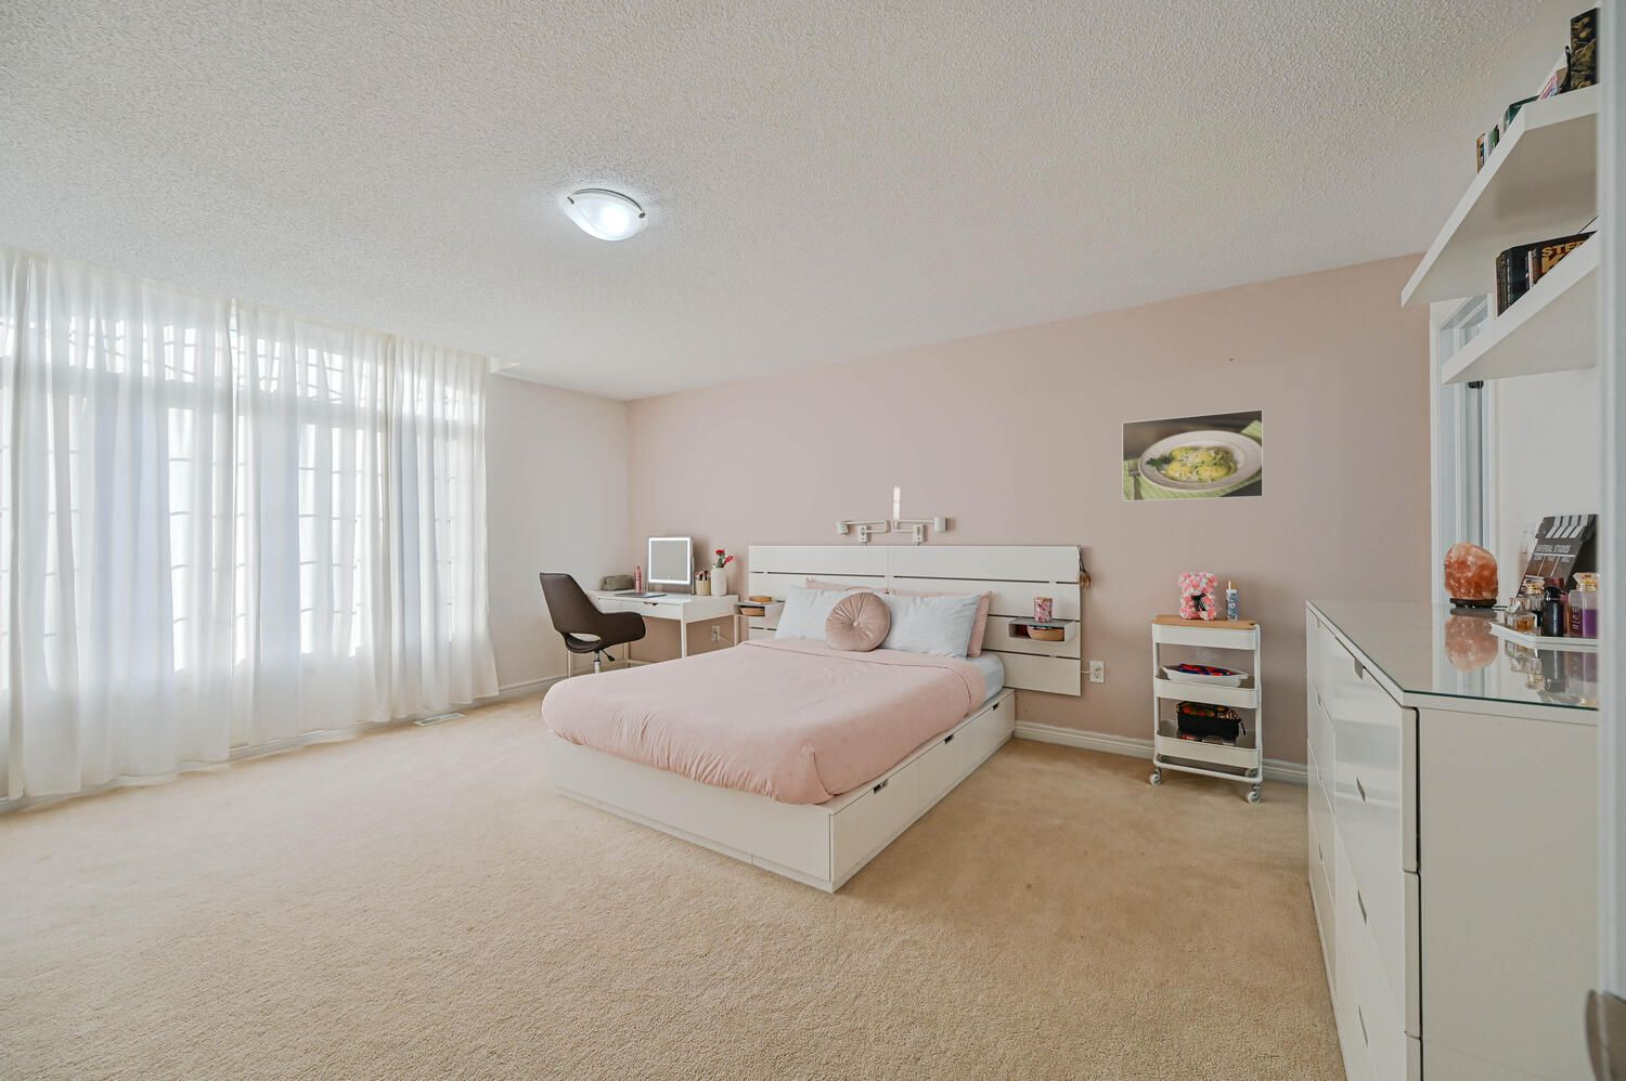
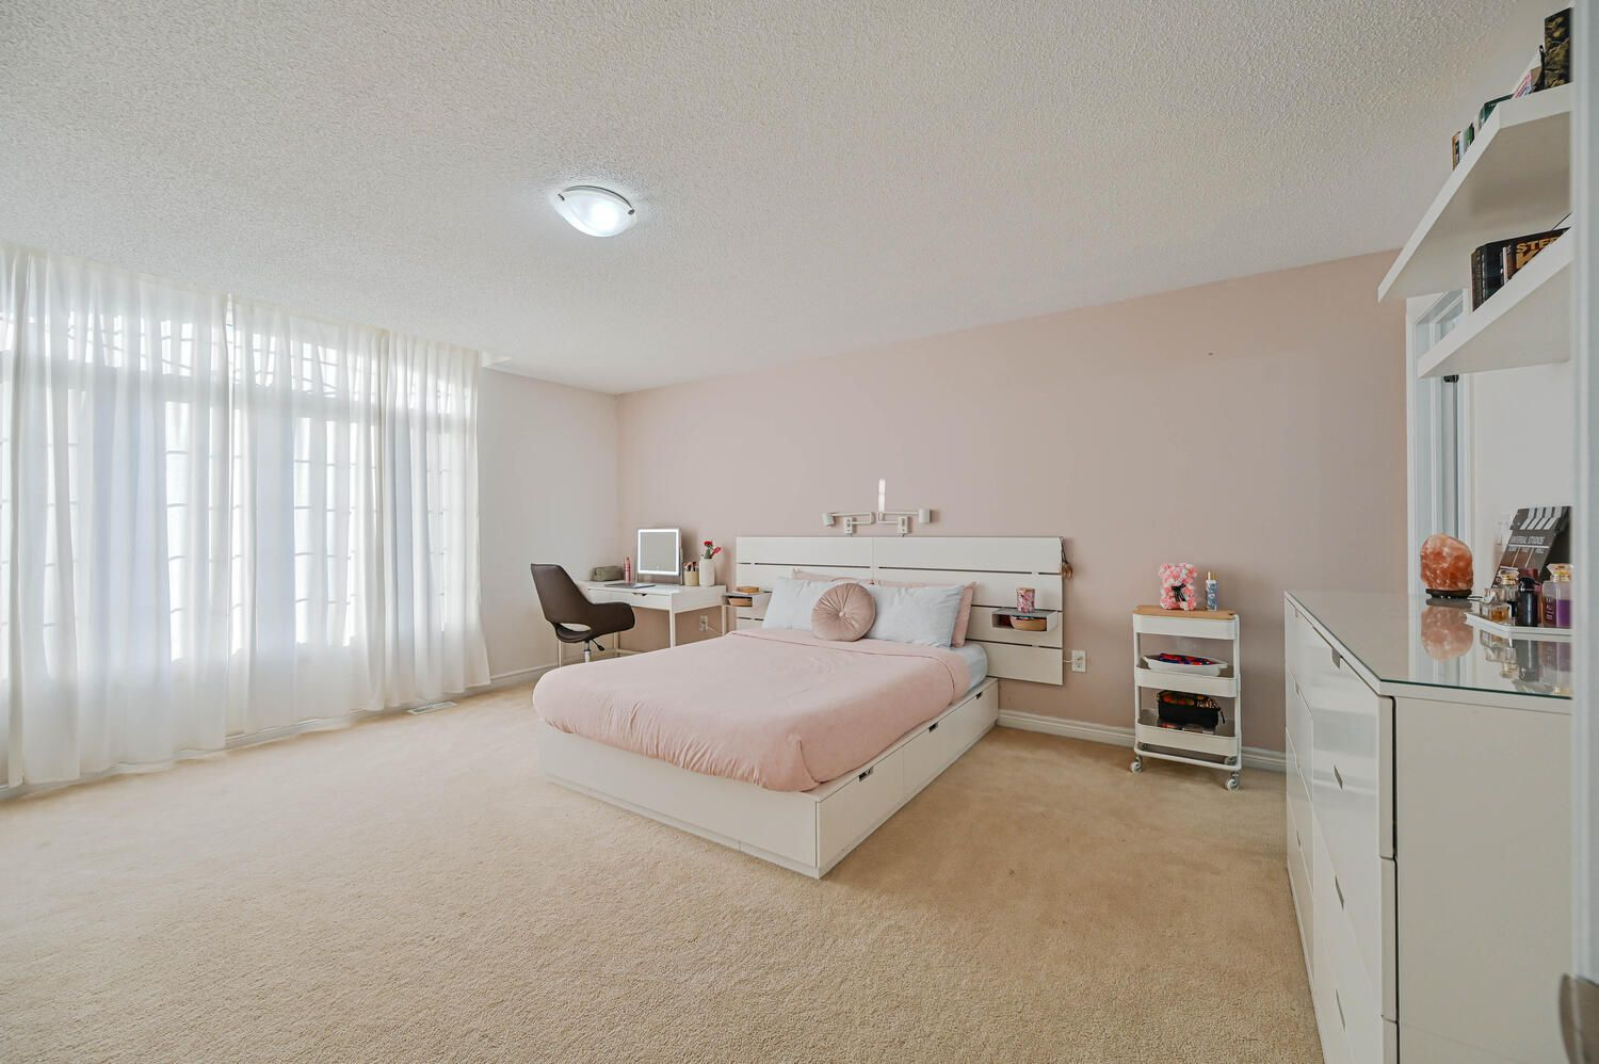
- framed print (1189, 457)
